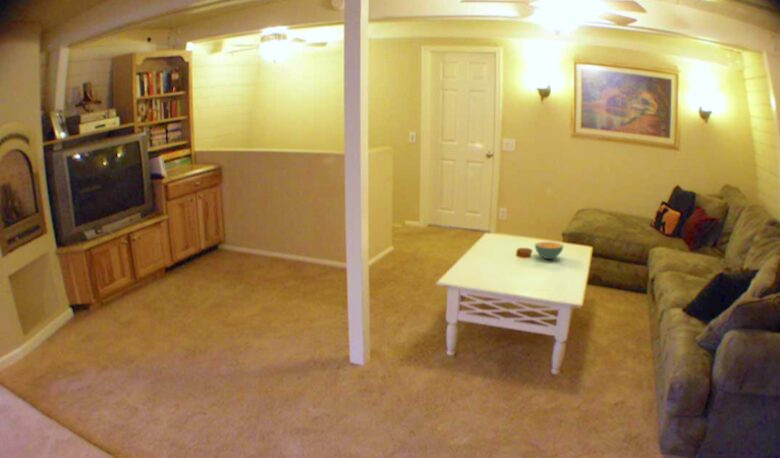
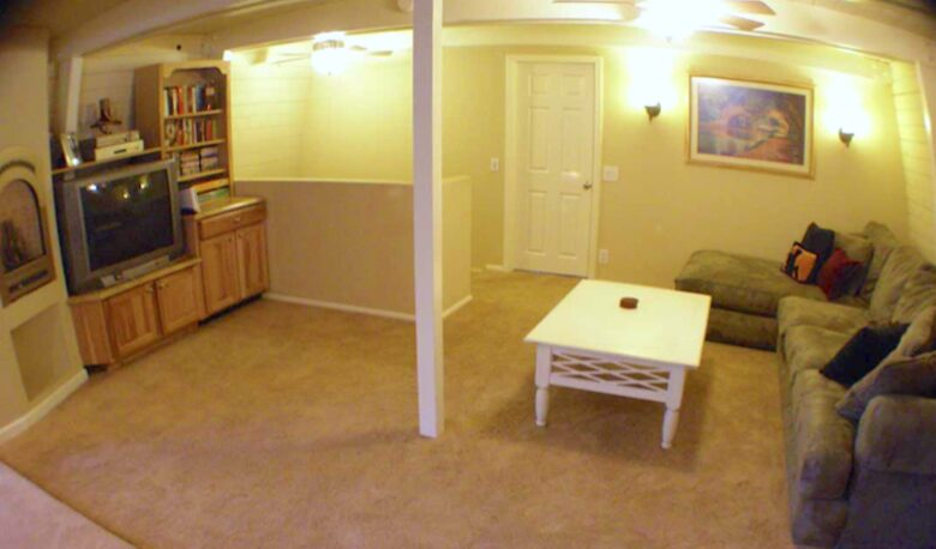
- cereal bowl (548, 251)
